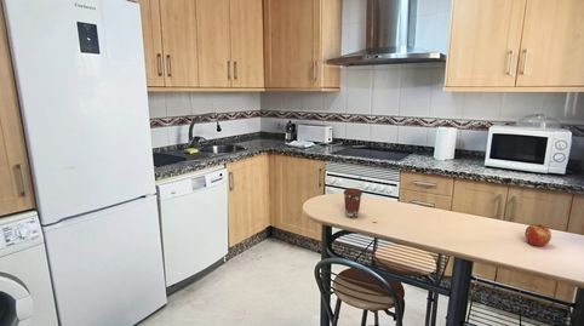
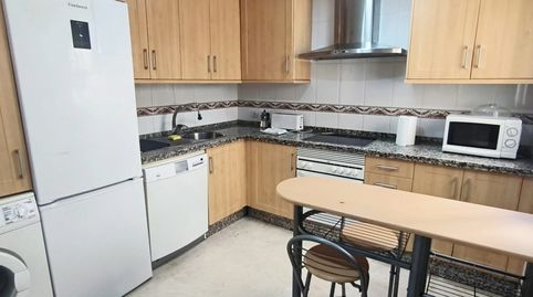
- apple (537, 233)
- coffee cup (351, 202)
